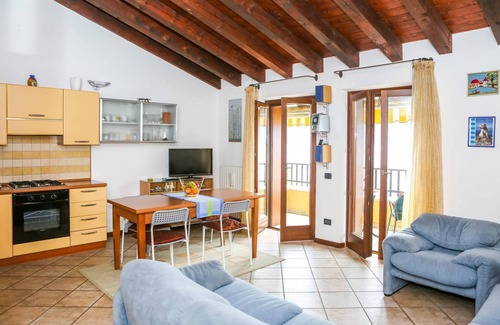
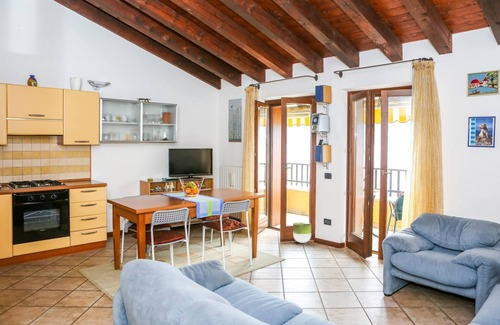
+ planter (302, 233)
